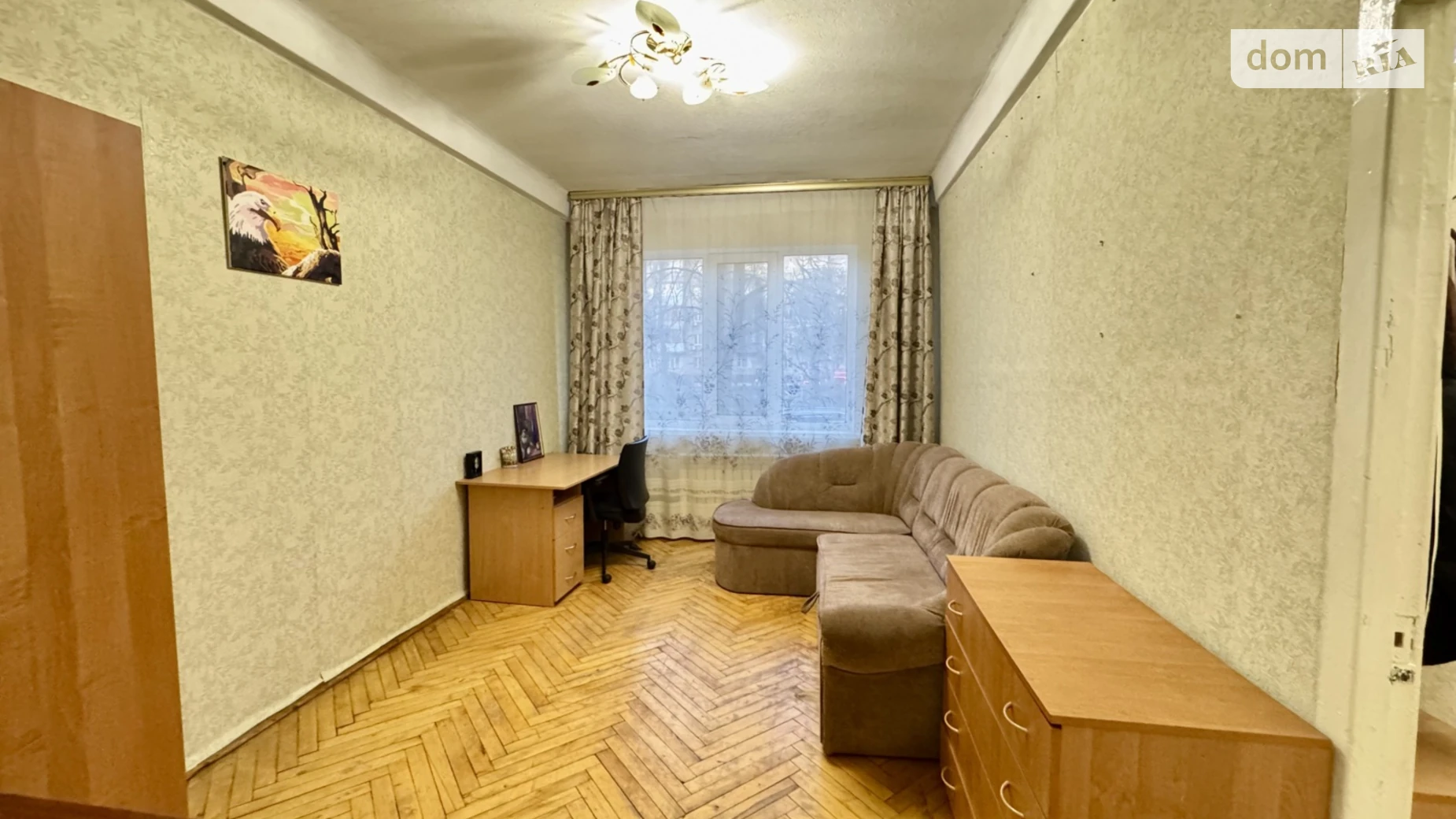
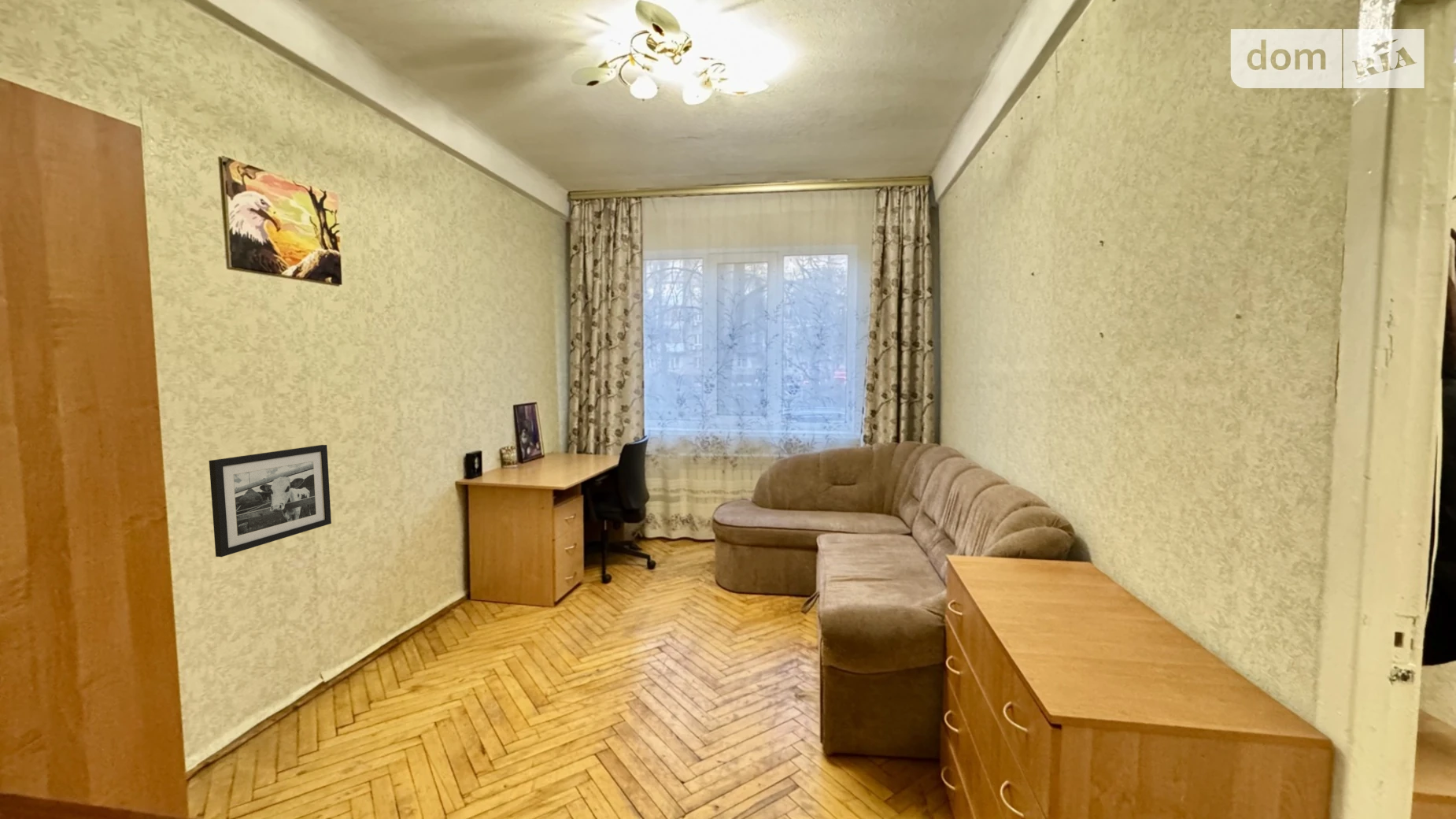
+ picture frame (276, 495)
